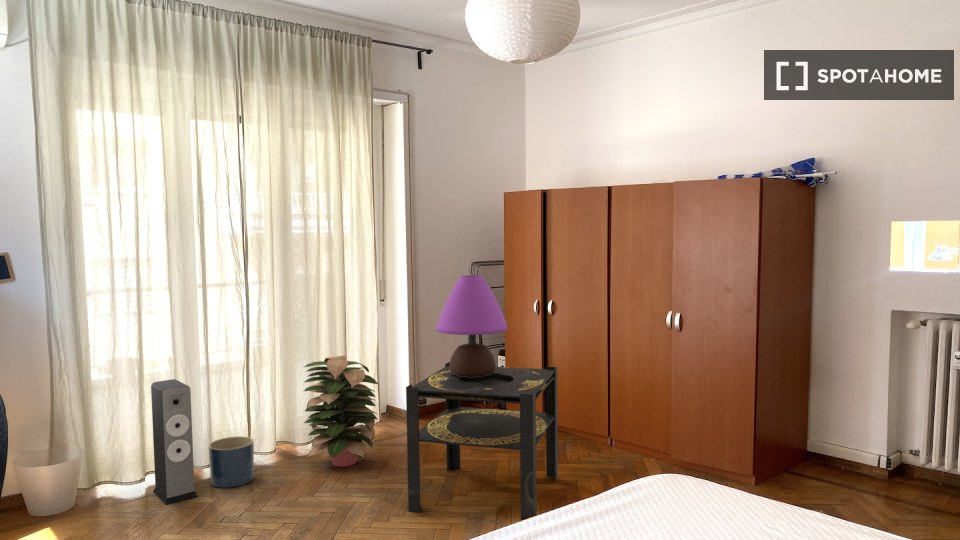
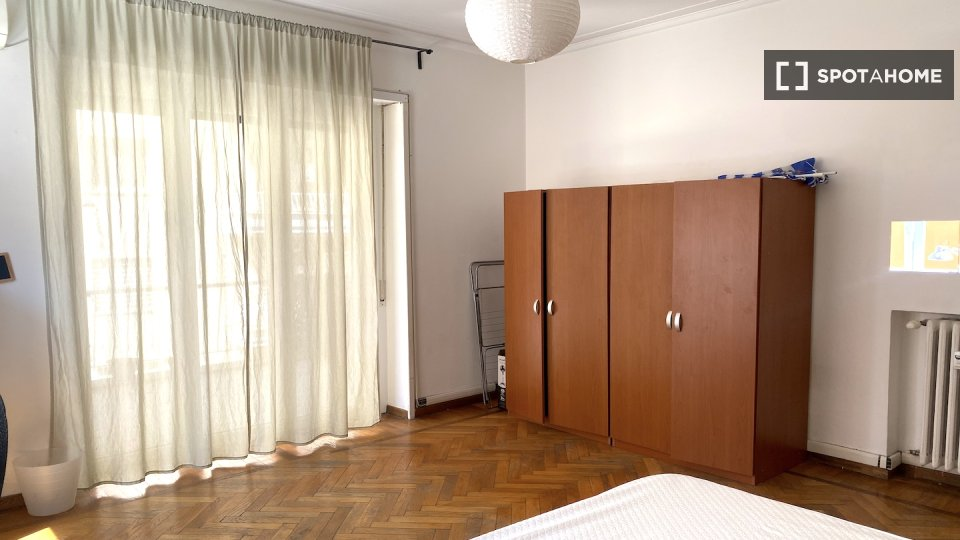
- planter (231, 461)
- table lamp (471, 322)
- speaker (172, 439)
- side table (486, 435)
- decorative plant (340, 409)
